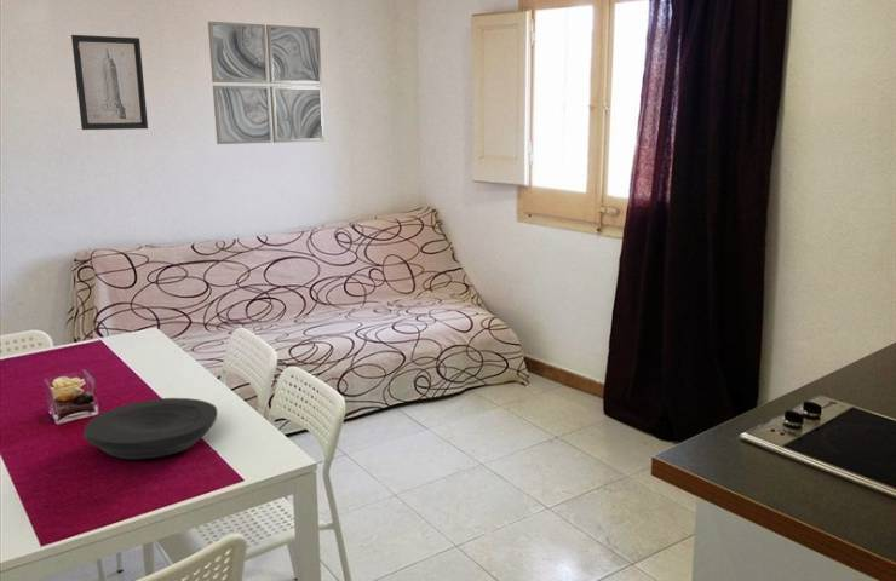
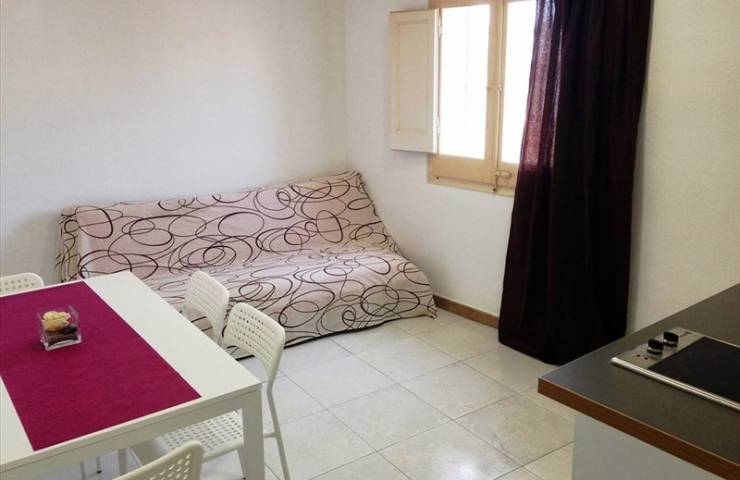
- plate (154, 431)
- wall art (268, 82)
- wall art (110, 82)
